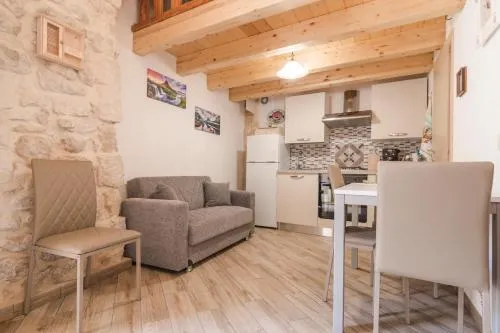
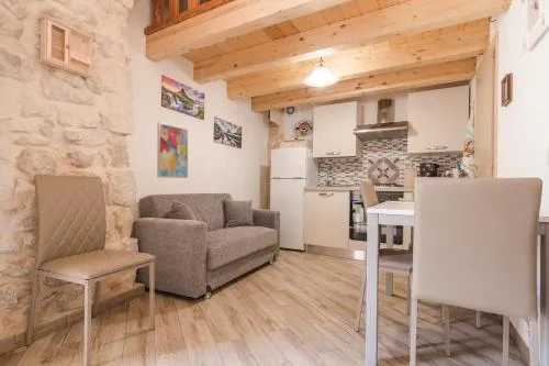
+ wall art (173, 152)
